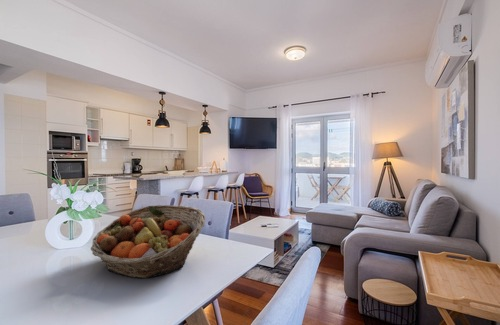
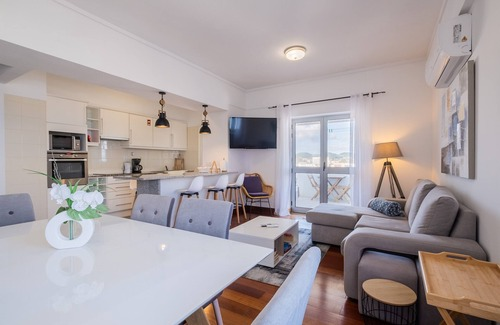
- fruit basket (151, 236)
